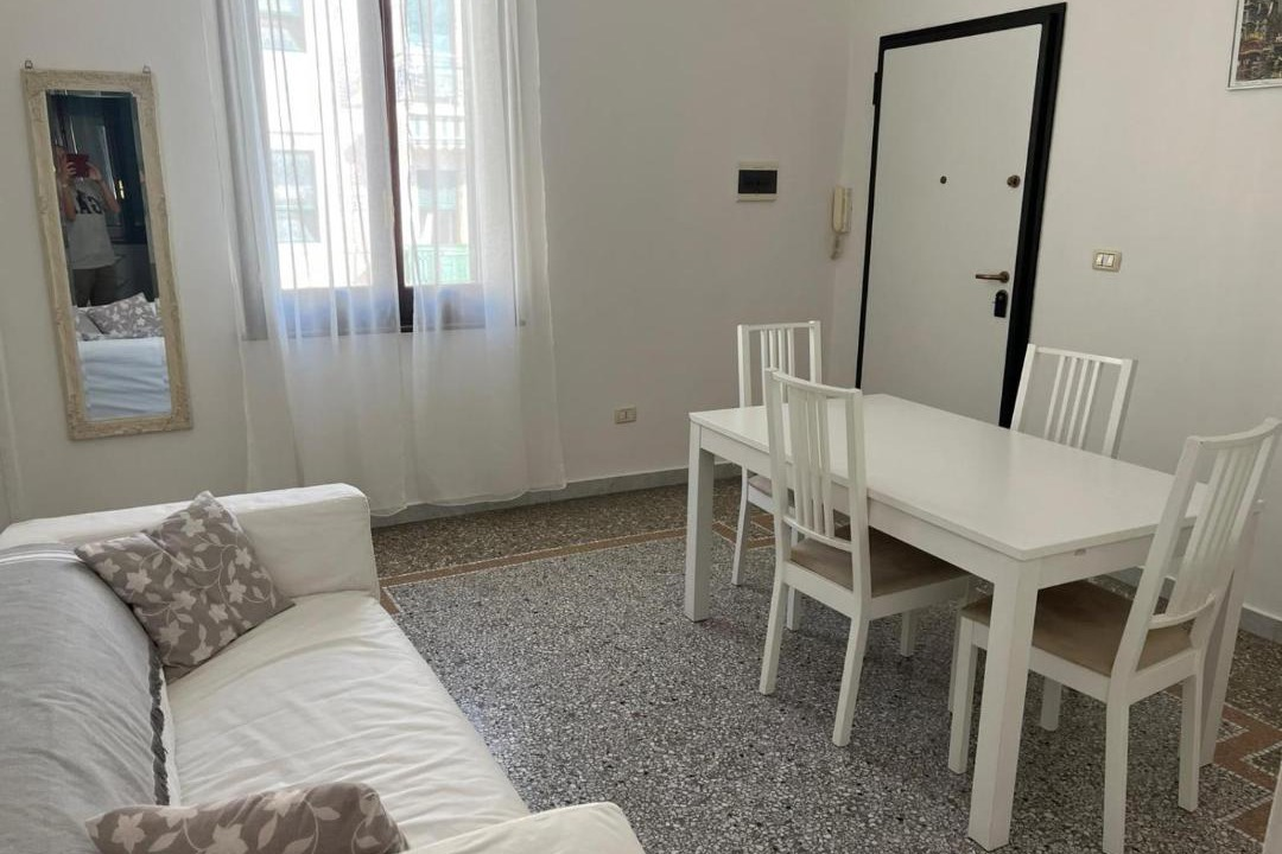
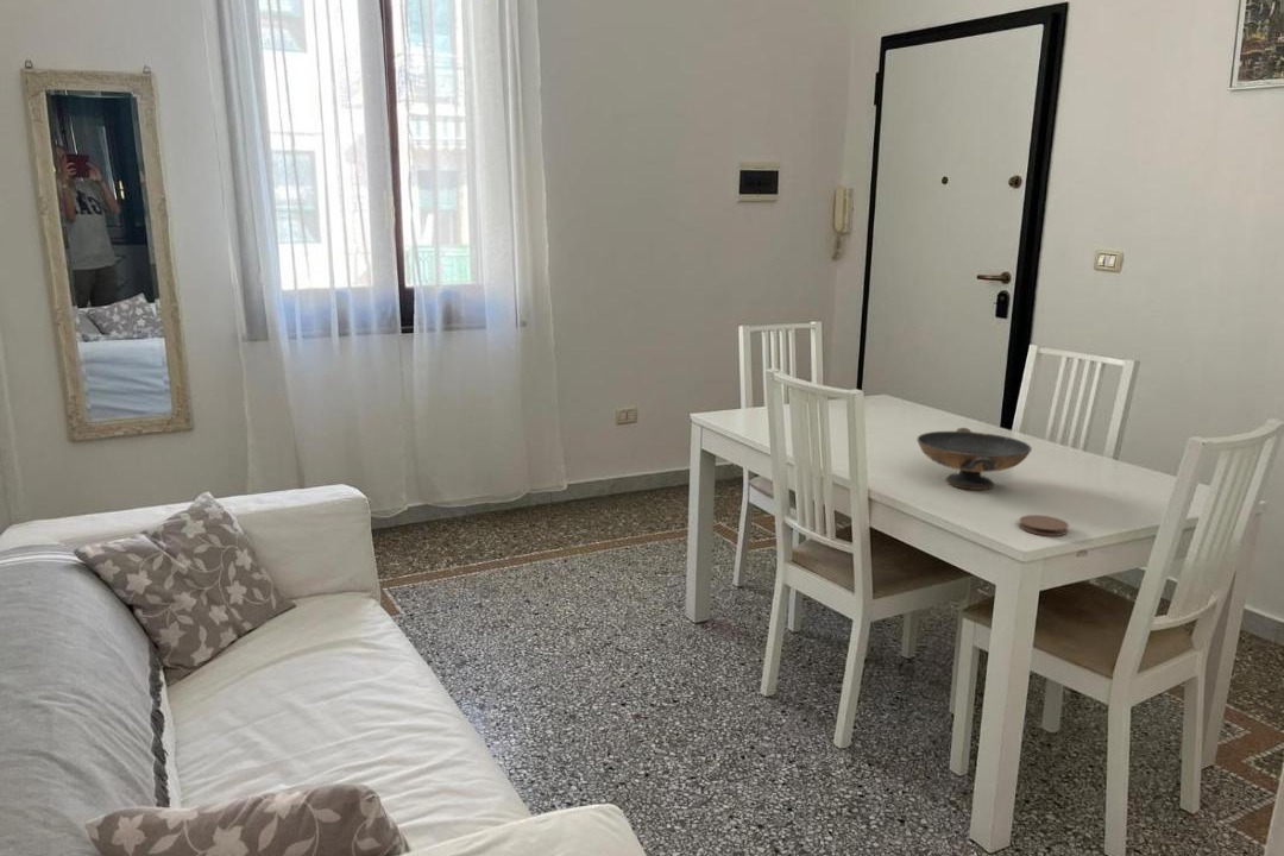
+ decorative bowl (971, 461)
+ coaster (1043, 524)
